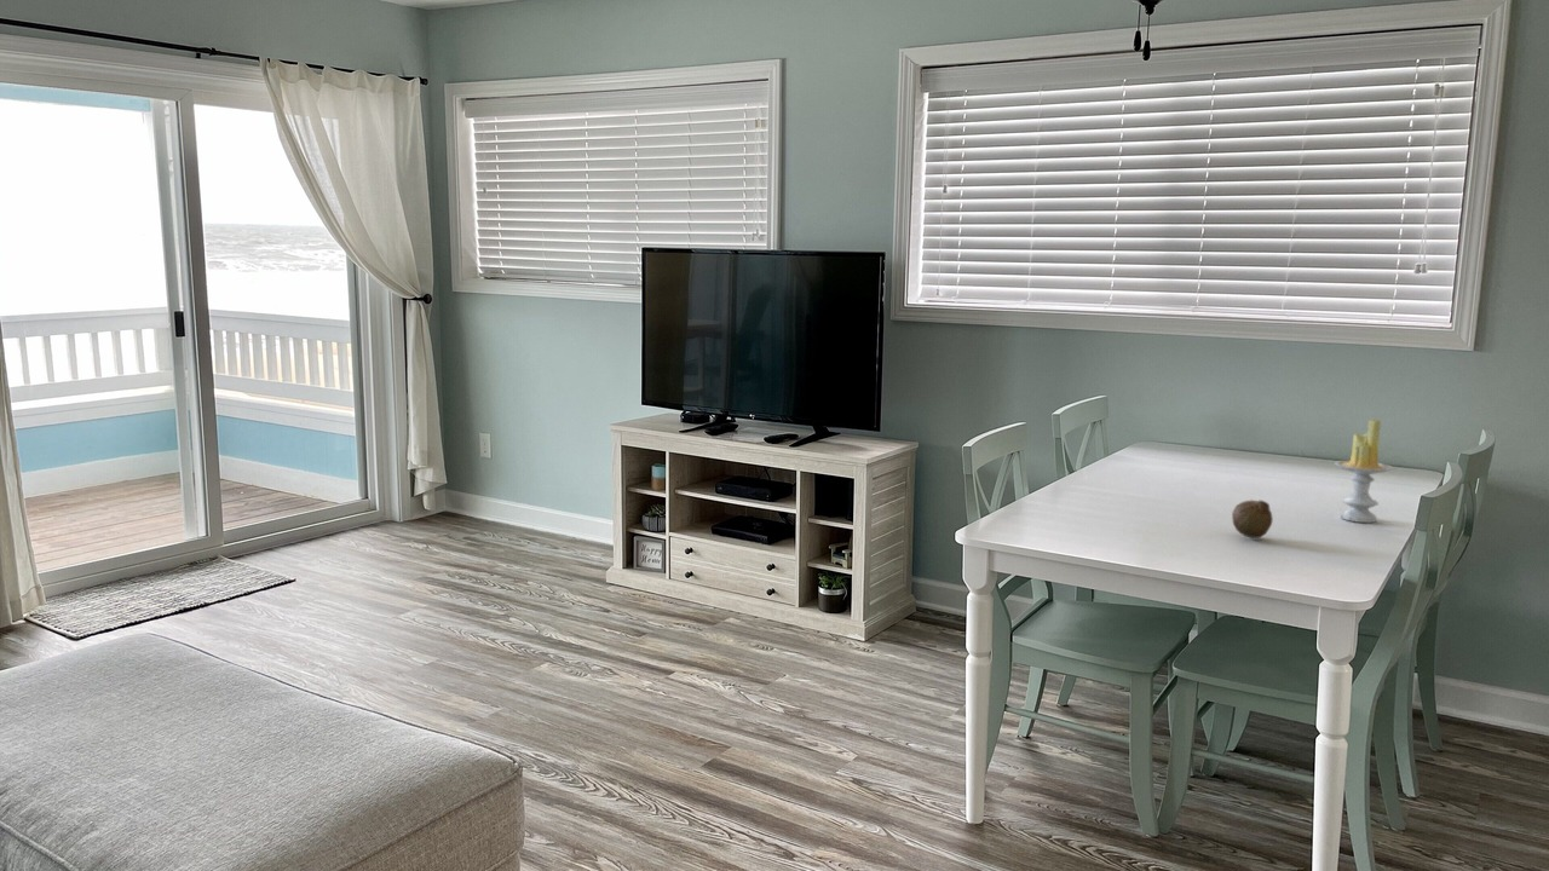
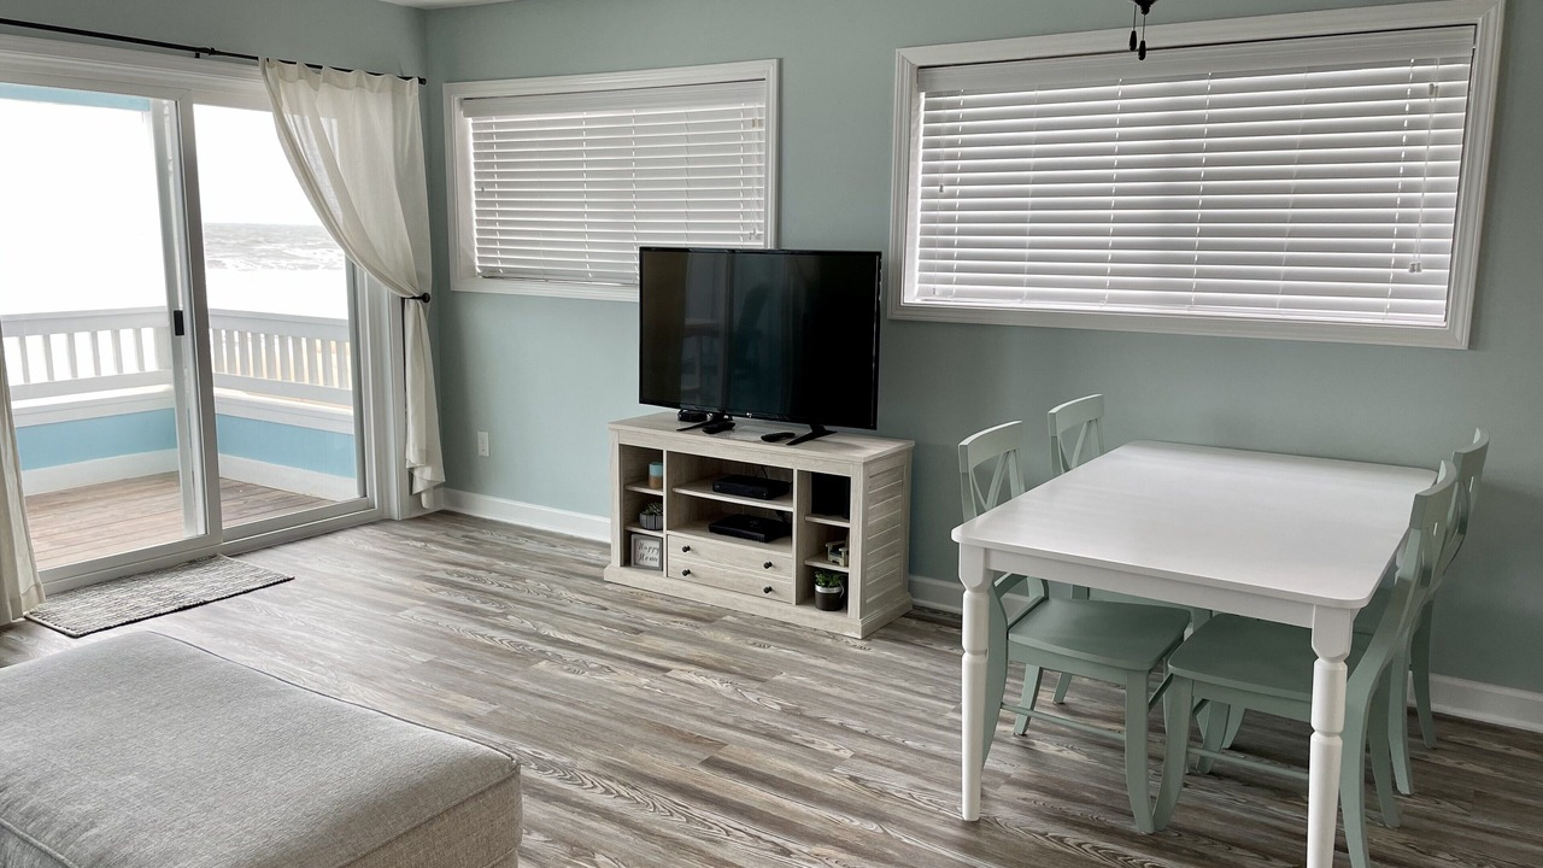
- fruit (1251, 518)
- candle (1363, 468)
